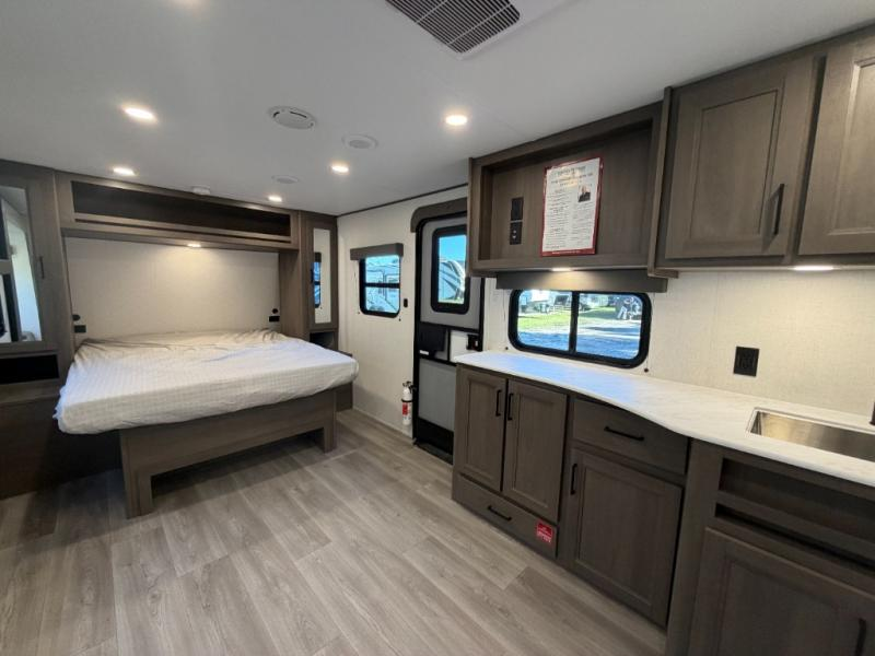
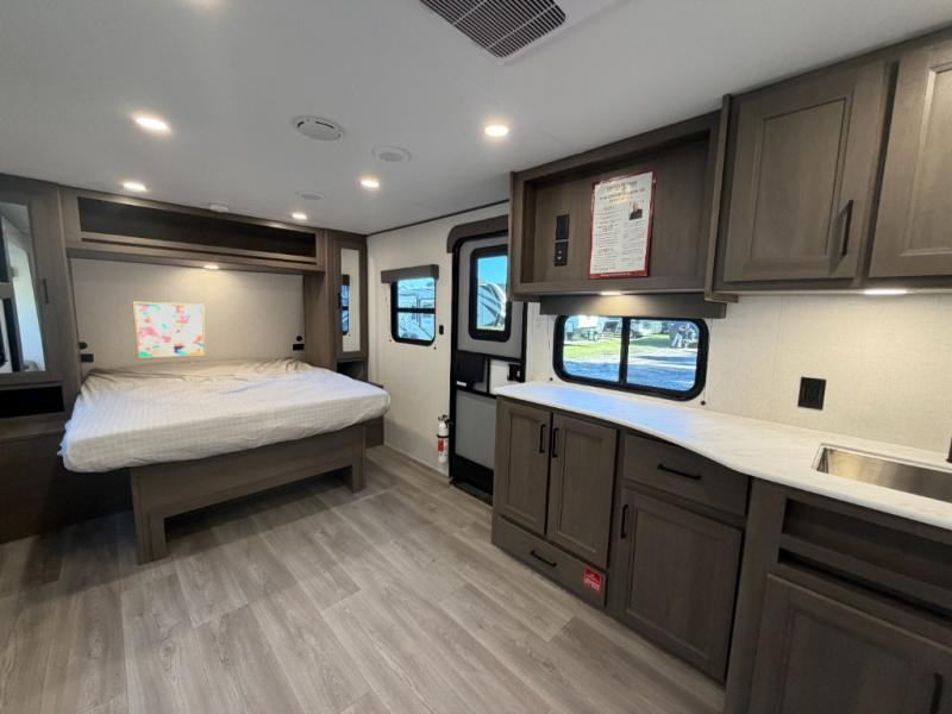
+ wall art (171, 330)
